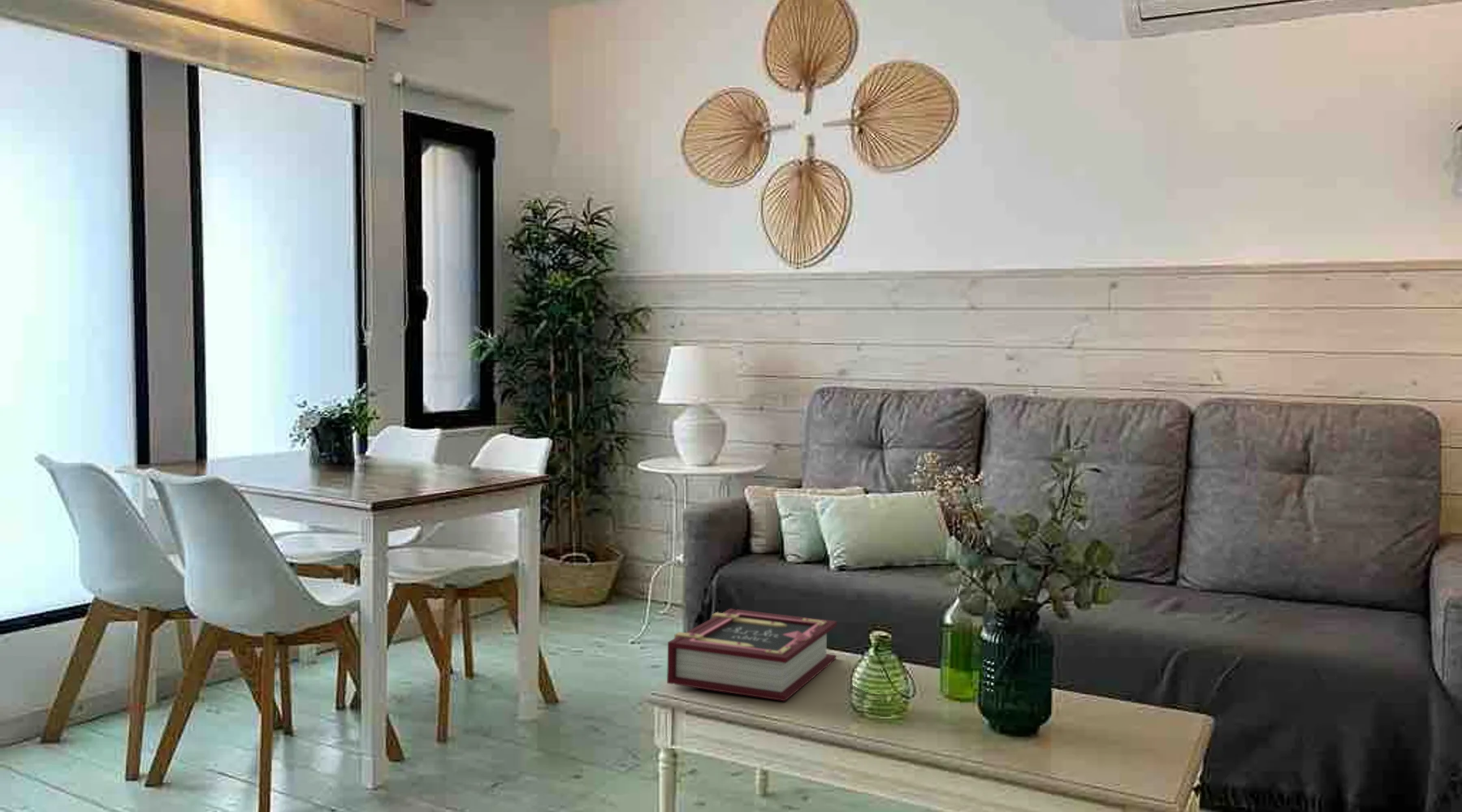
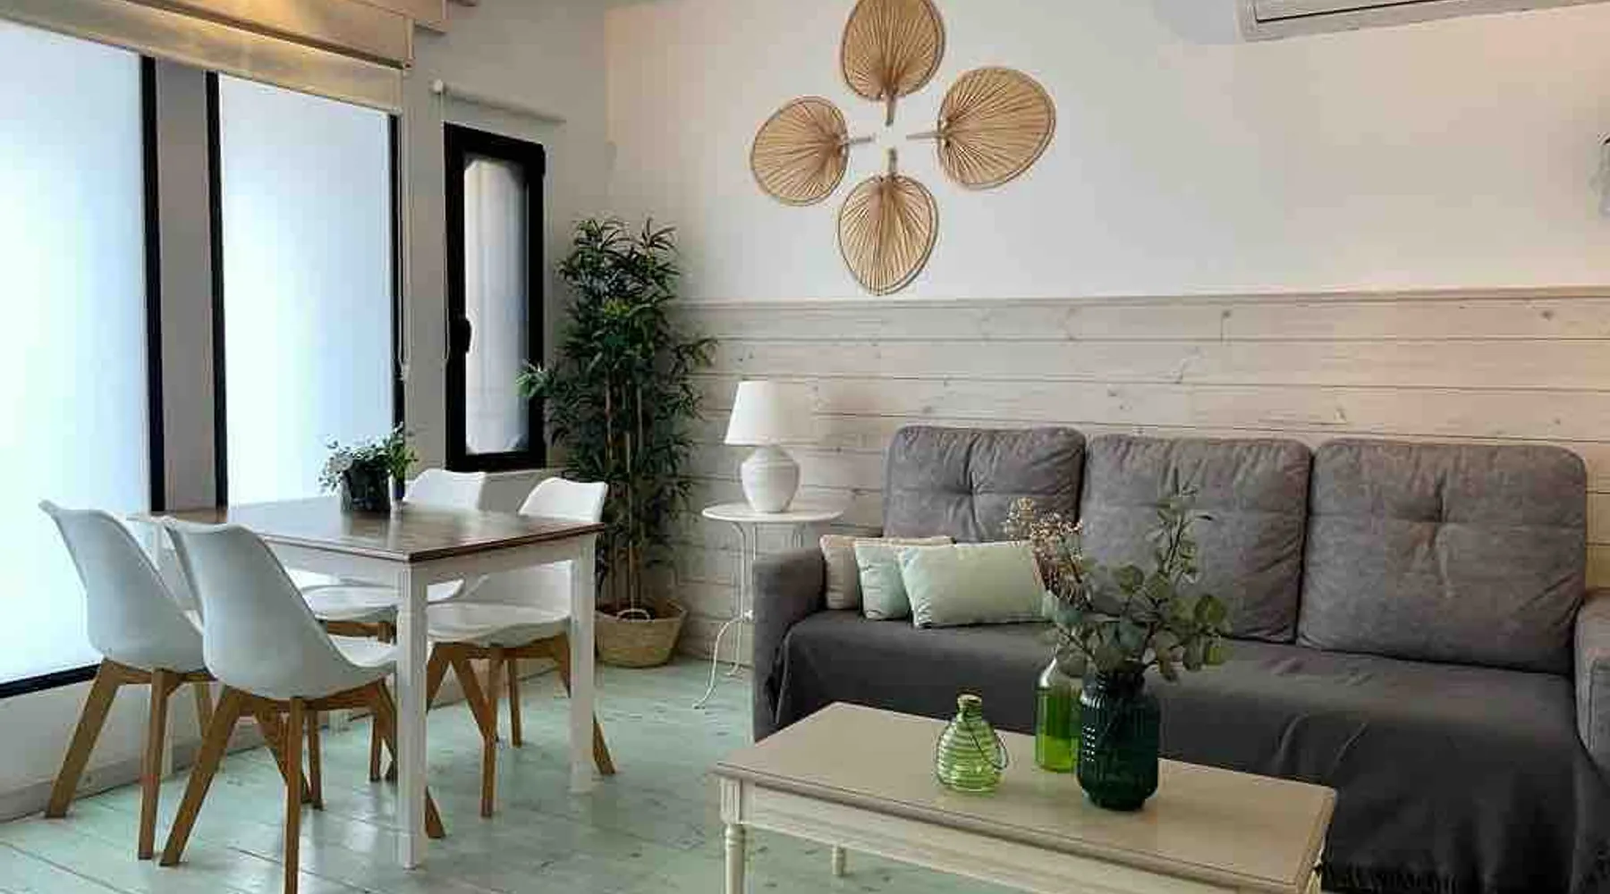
- book (753, 649)
